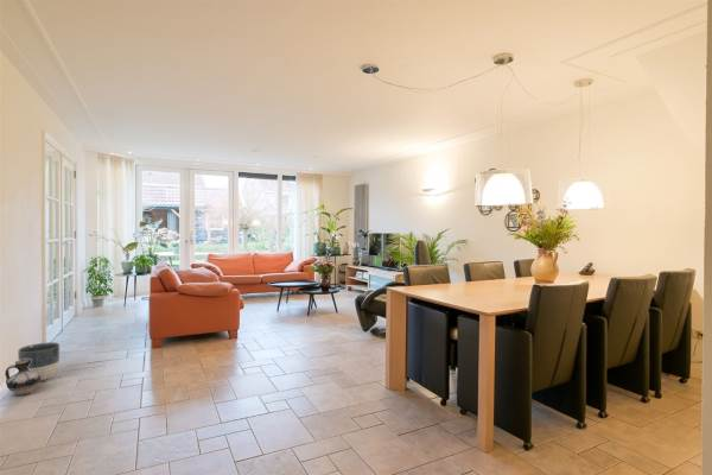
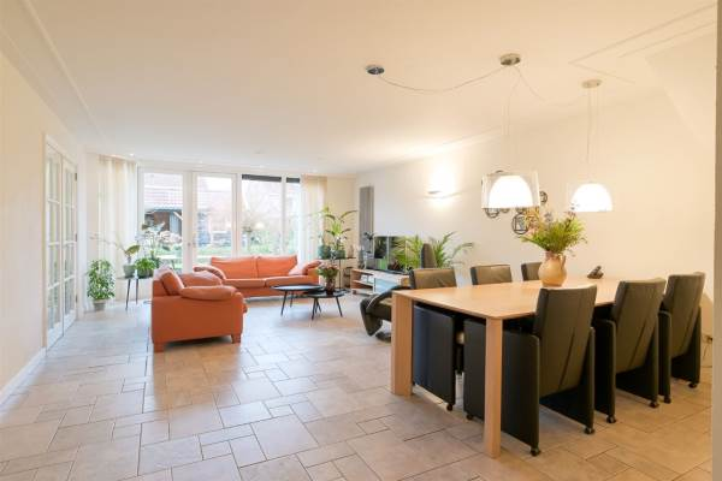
- ceramic jug (23, 376)
- planter (39, 362)
